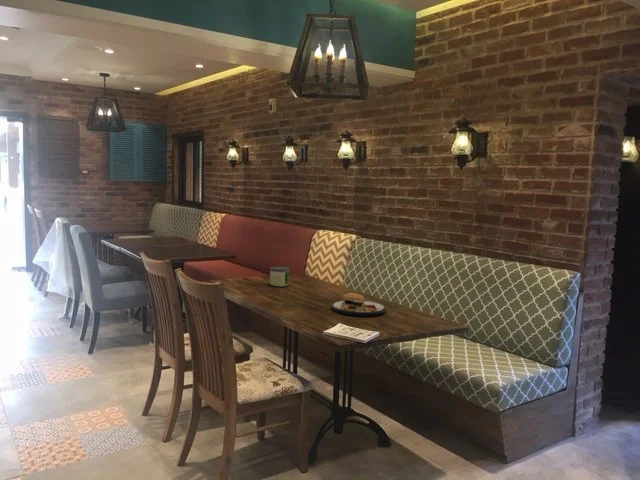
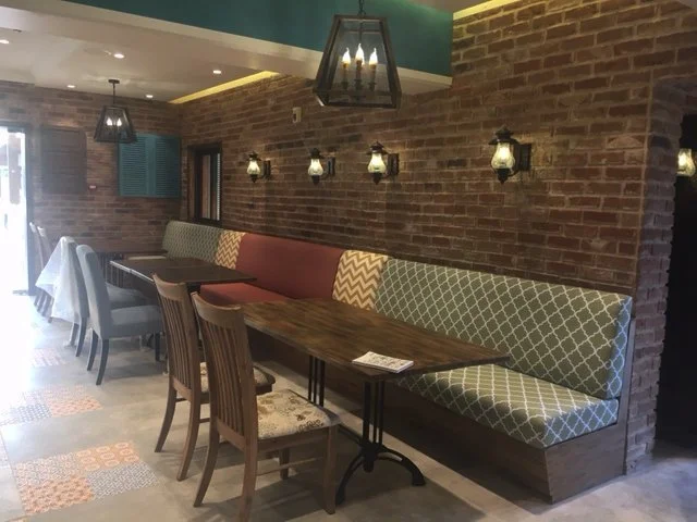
- plate (359, 296)
- candle (279, 276)
